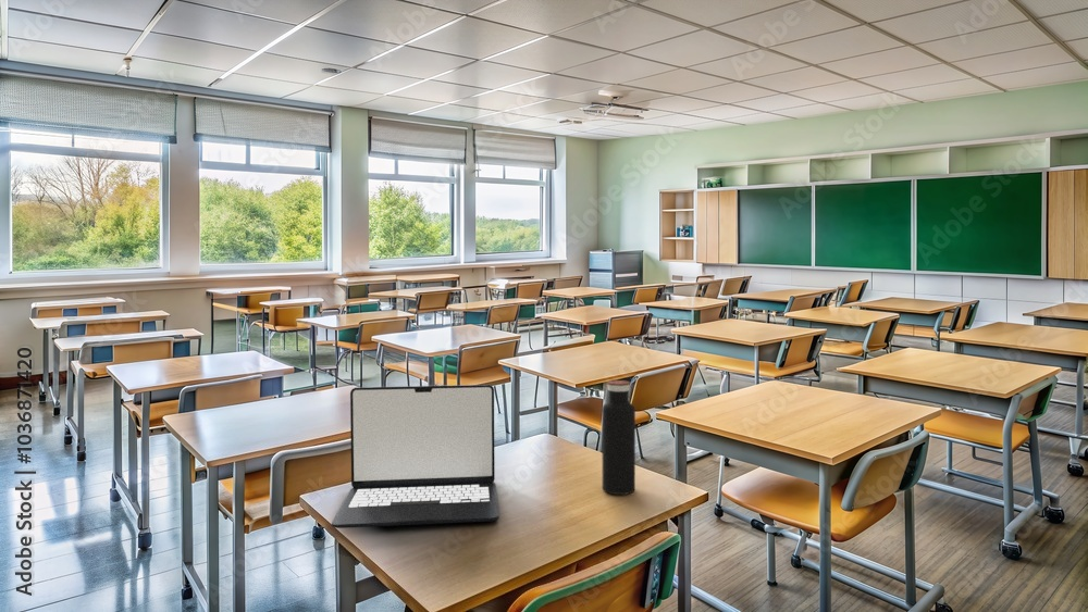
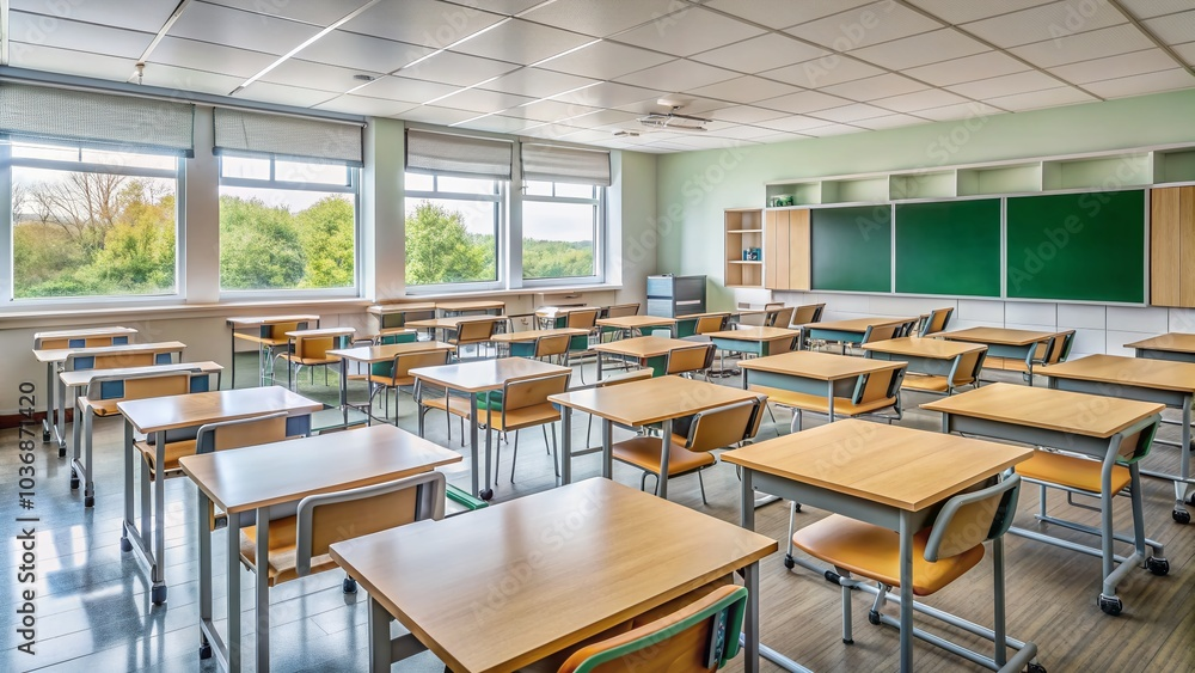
- water bottle (618, 436)
- laptop (420, 450)
